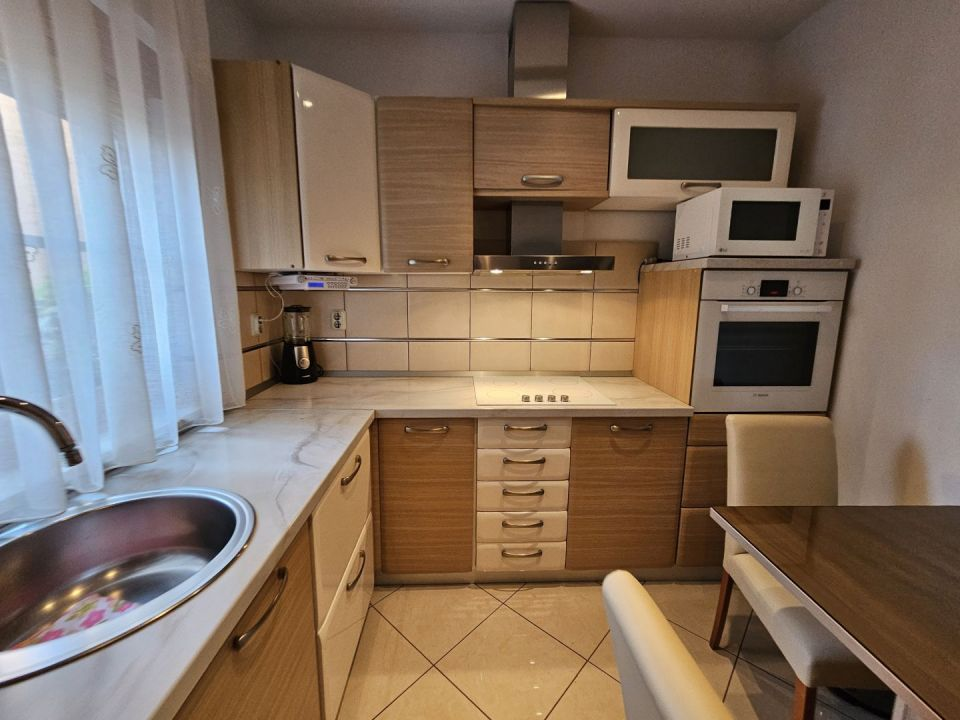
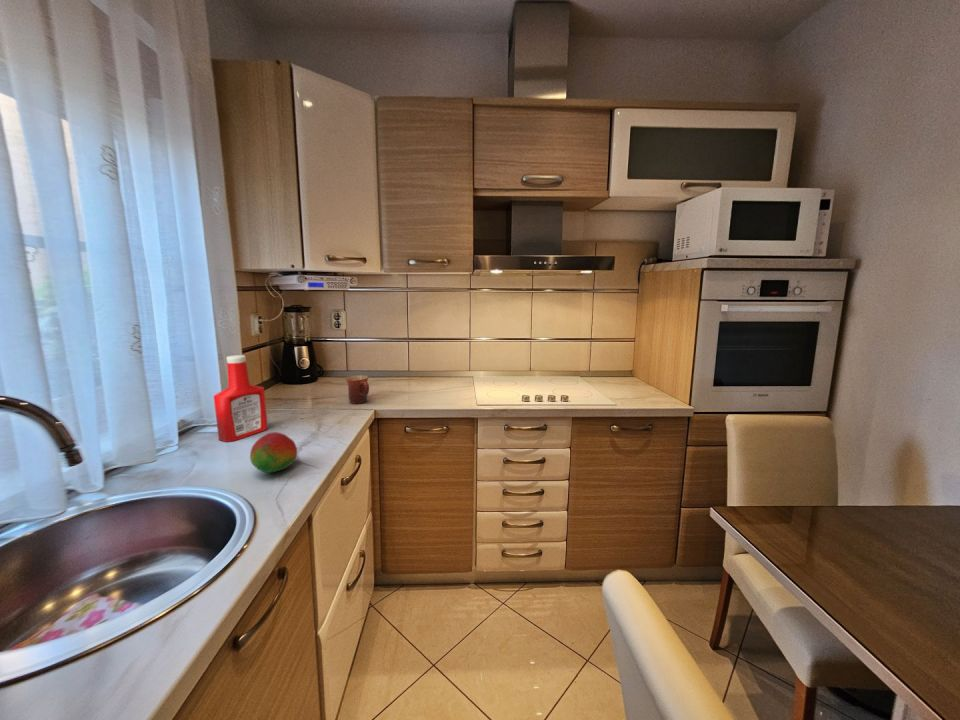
+ mug (359, 390)
+ soap bottle (240, 395)
+ fruit (273, 453)
